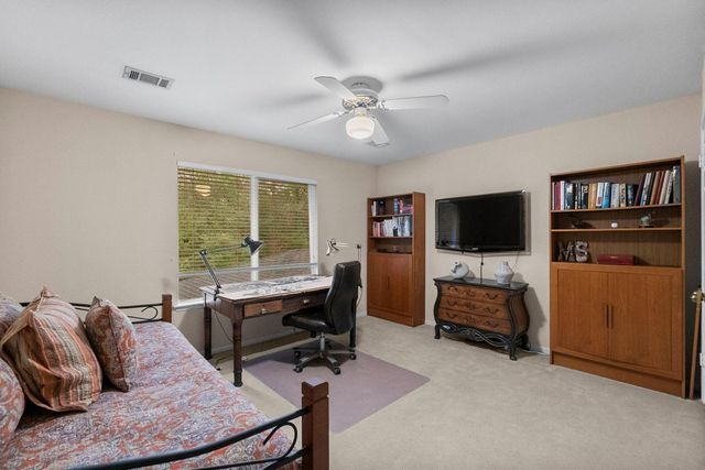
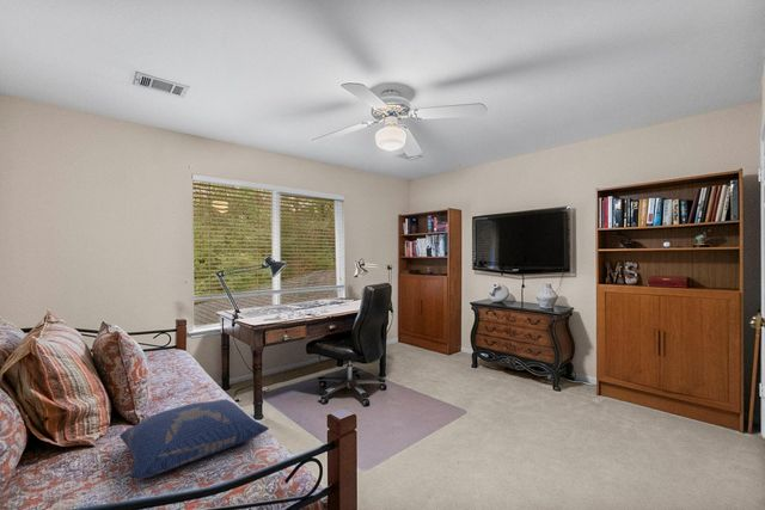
+ cushion (195, 428)
